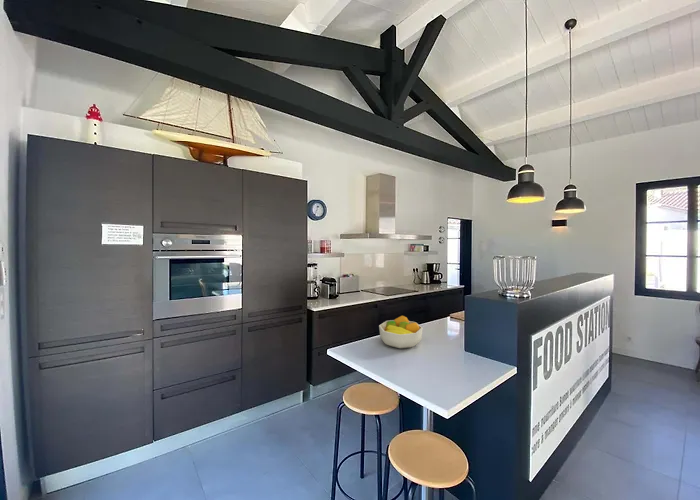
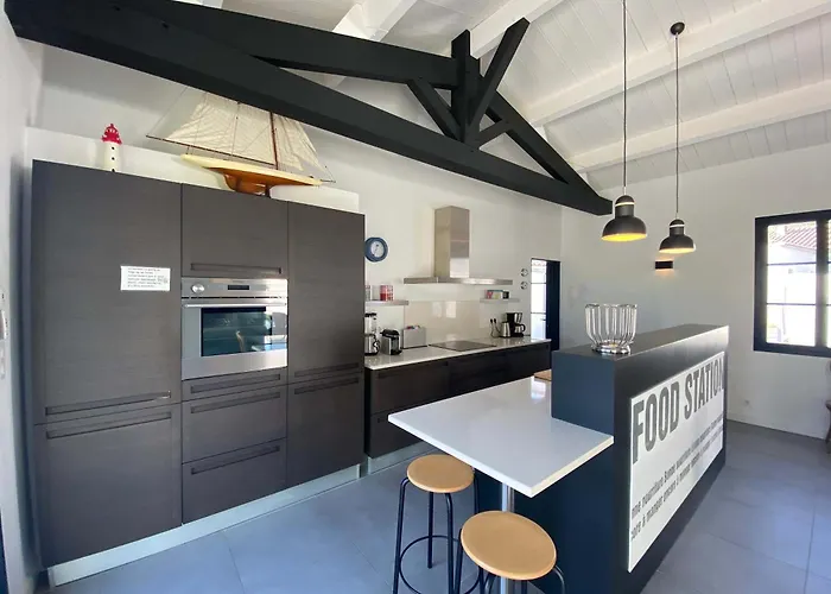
- fruit bowl (400, 330)
